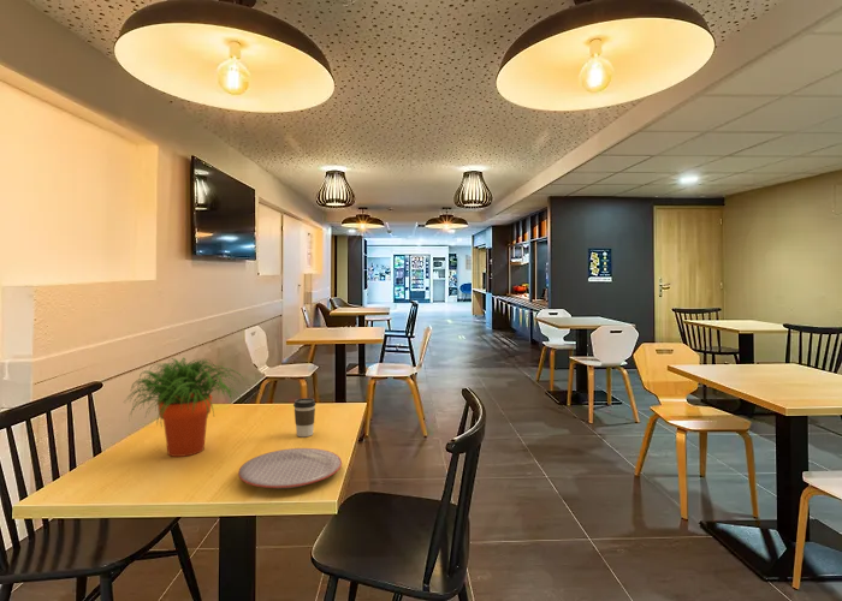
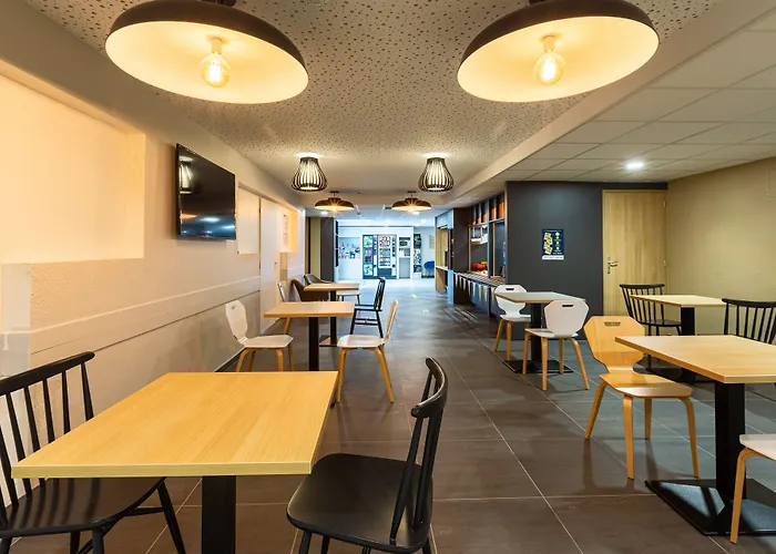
- potted plant (183, 405)
- coffee cup (304, 417)
- plate (291, 469)
